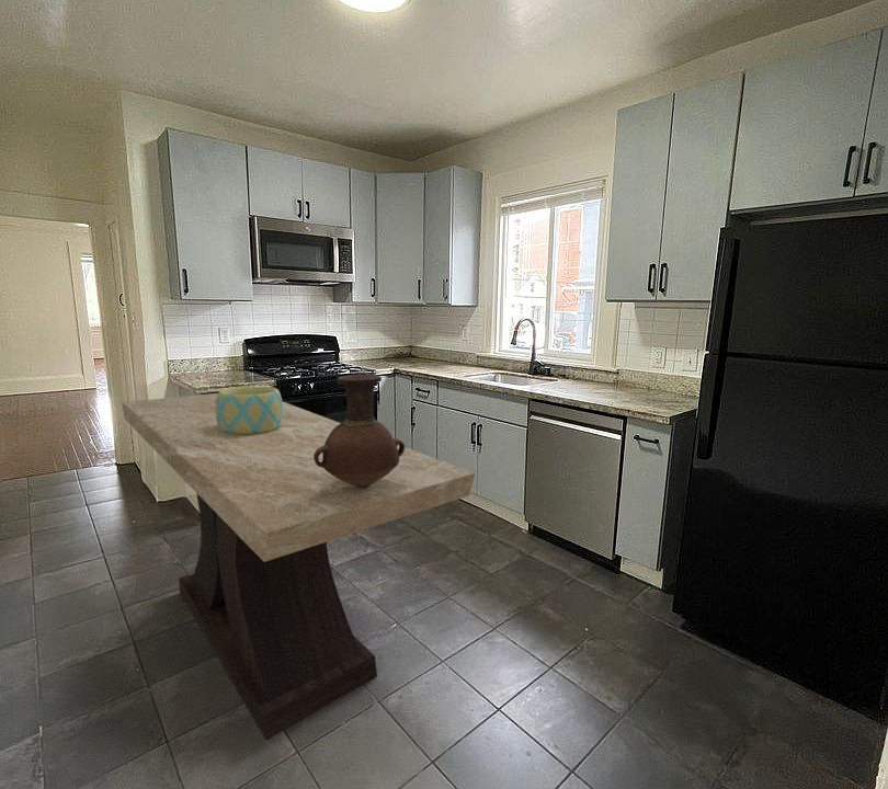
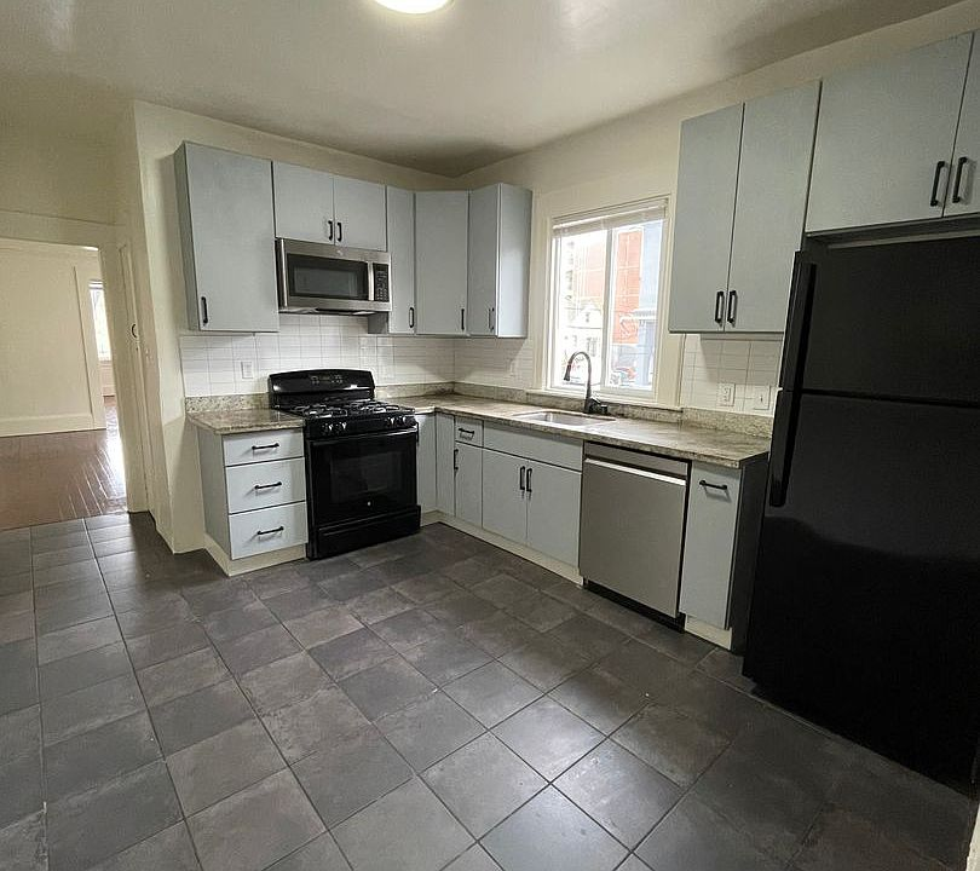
- bowl (249, 408)
- table (261, 533)
- vase (361, 432)
